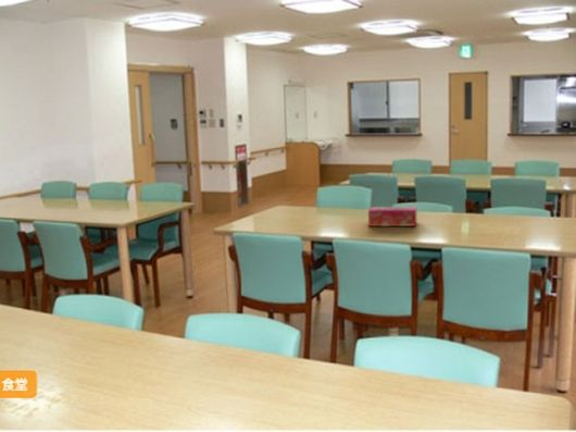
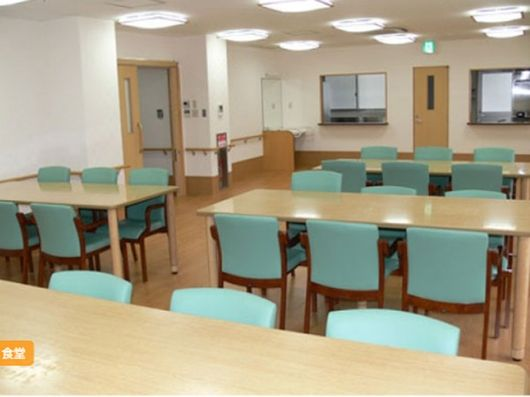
- tissue box (392, 215)
